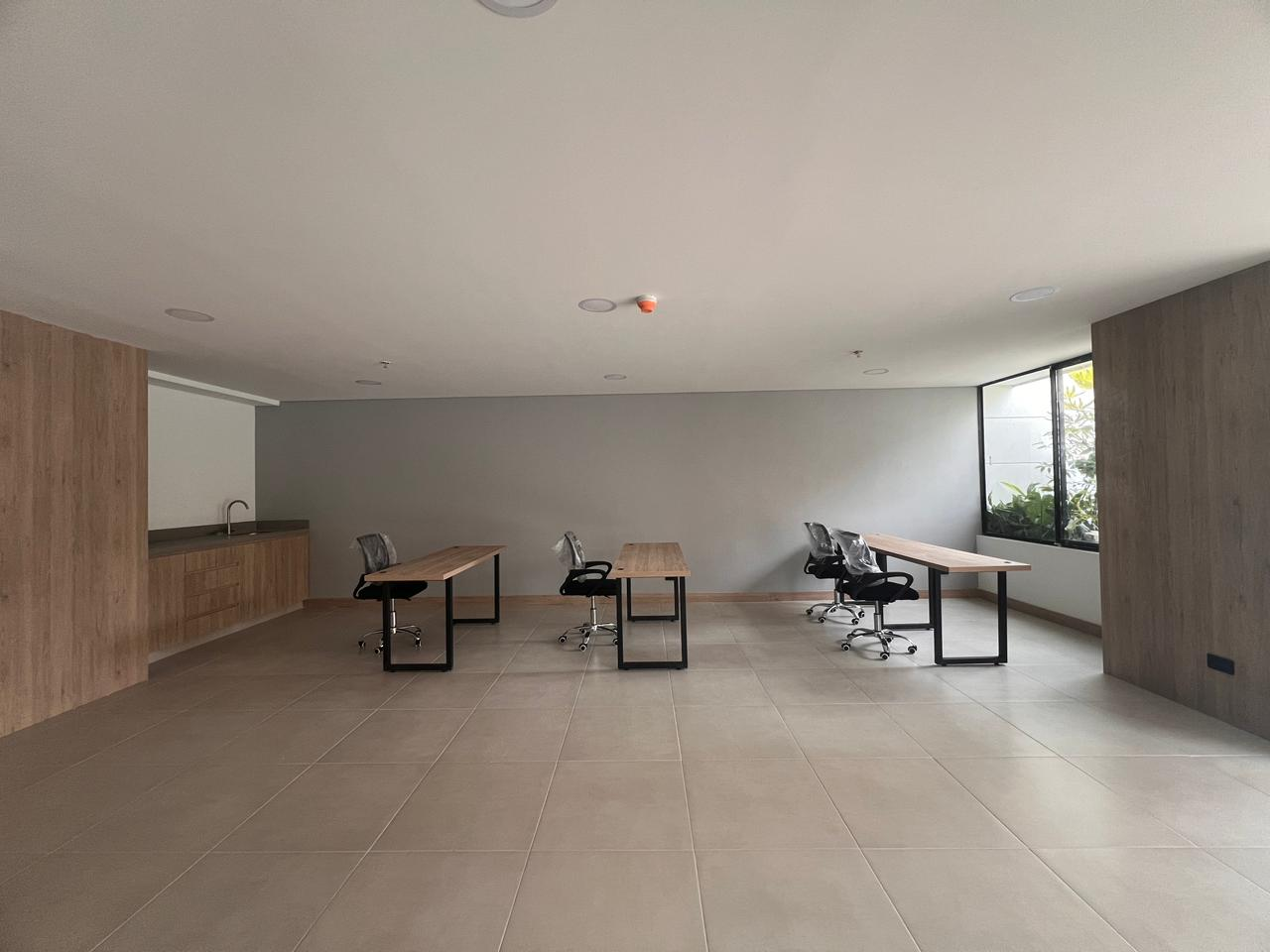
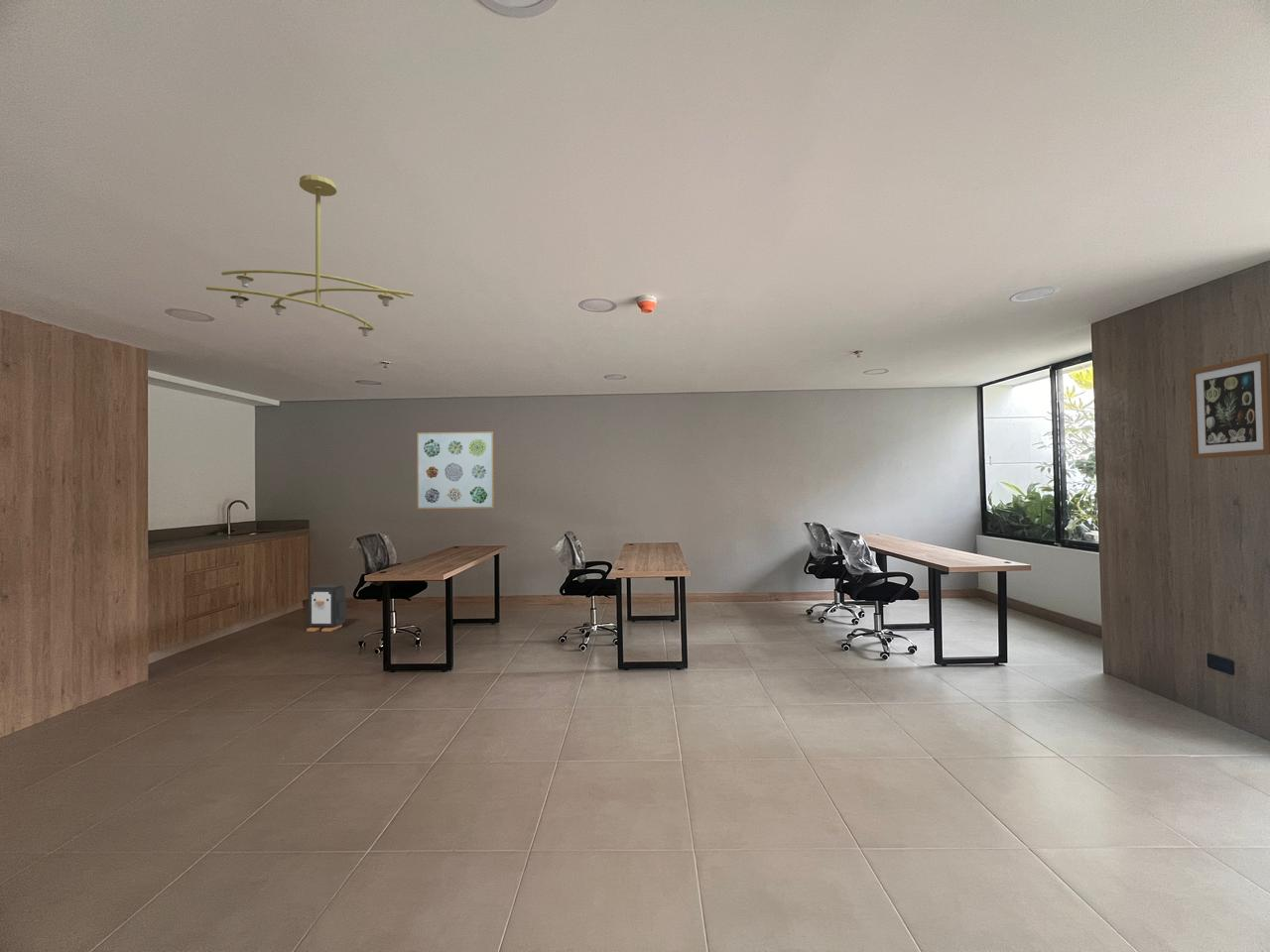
+ wall art (454, 470)
+ ceiling light fixture (316, 259)
+ wall art (1227, 409)
+ trash can (325, 607)
